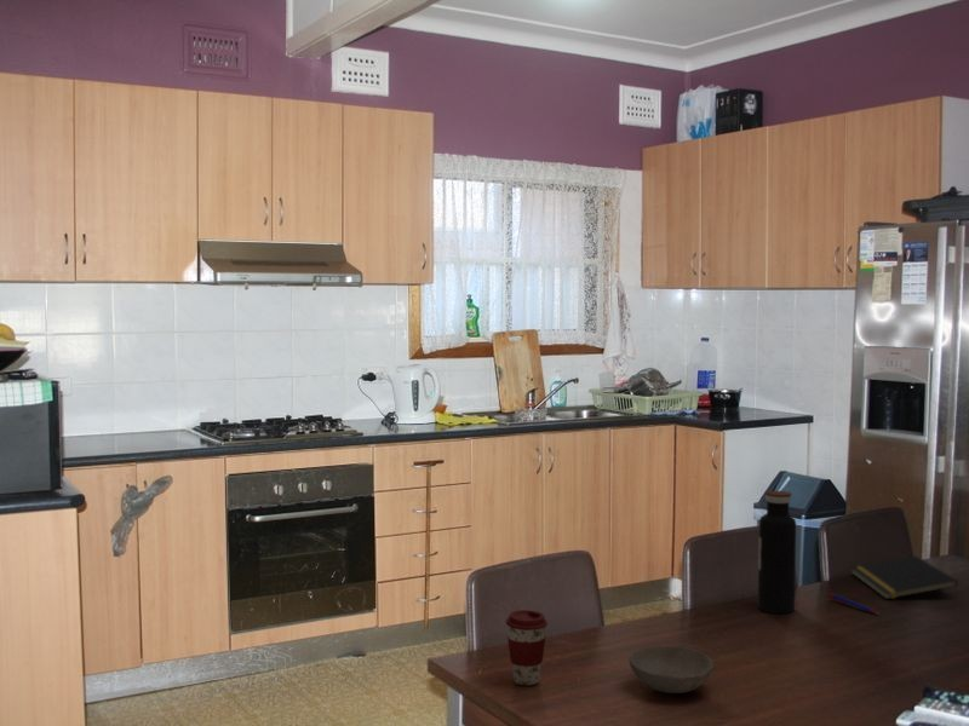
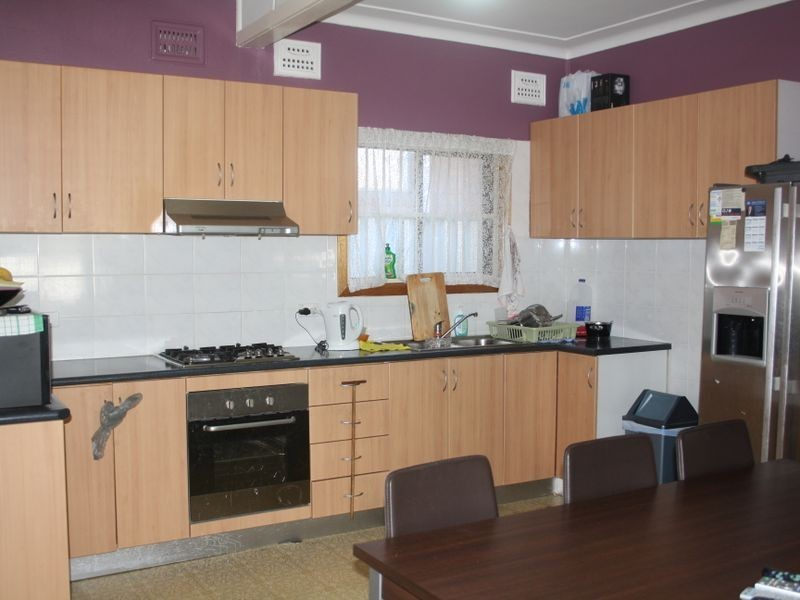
- coffee cup (526, 647)
- bowl (670, 673)
- water bottle (776, 551)
- notepad (901, 576)
- pen (853, 603)
